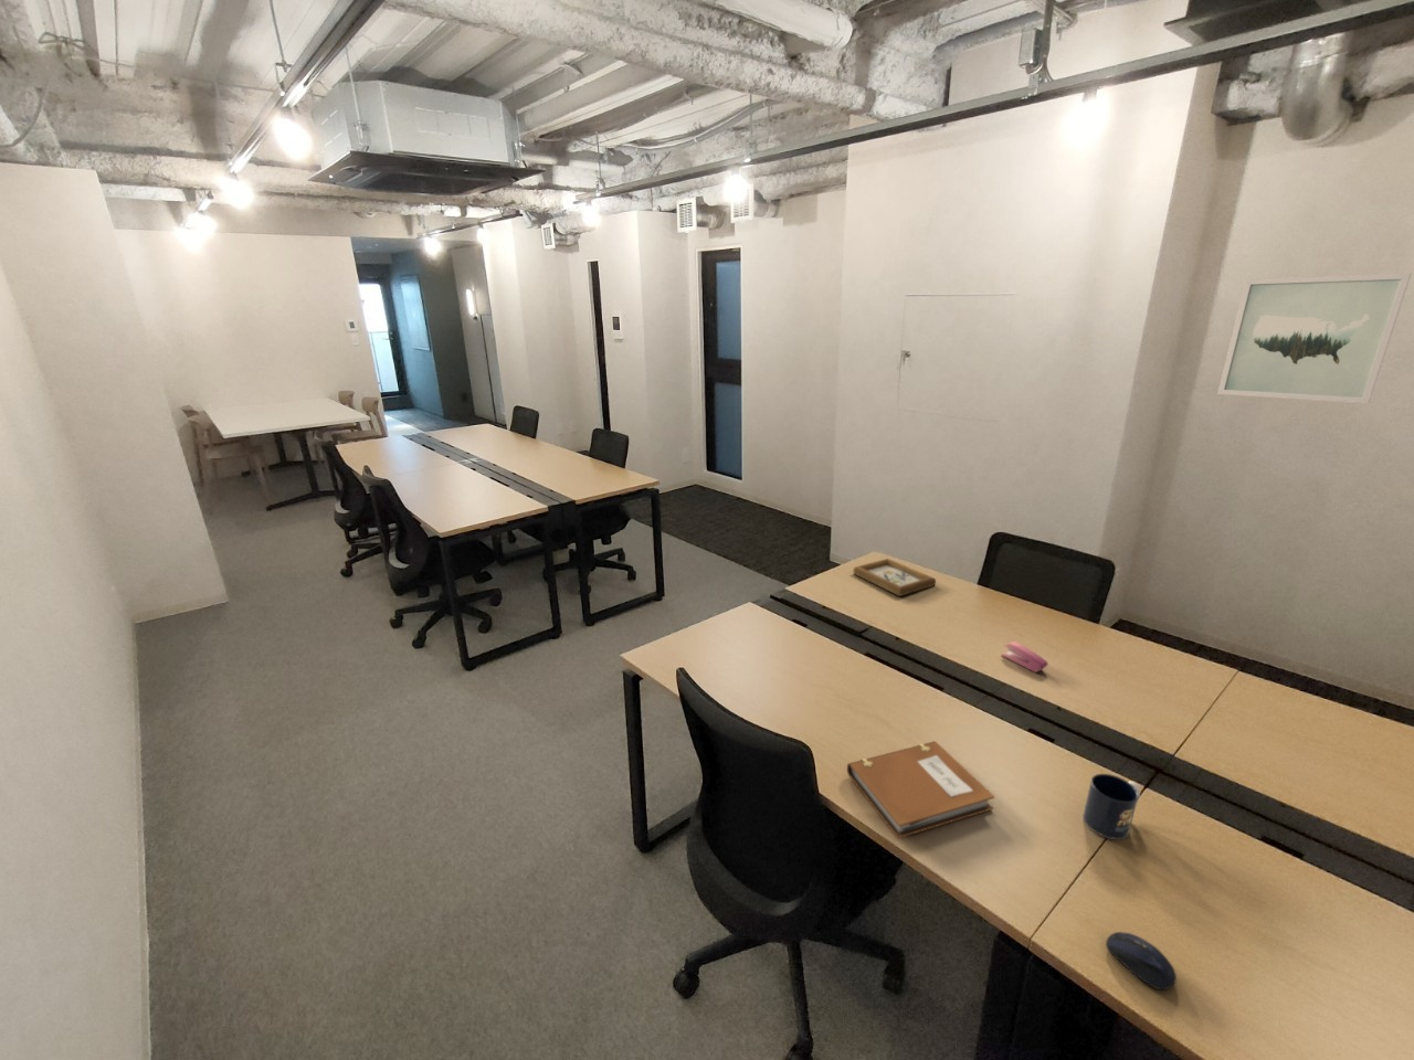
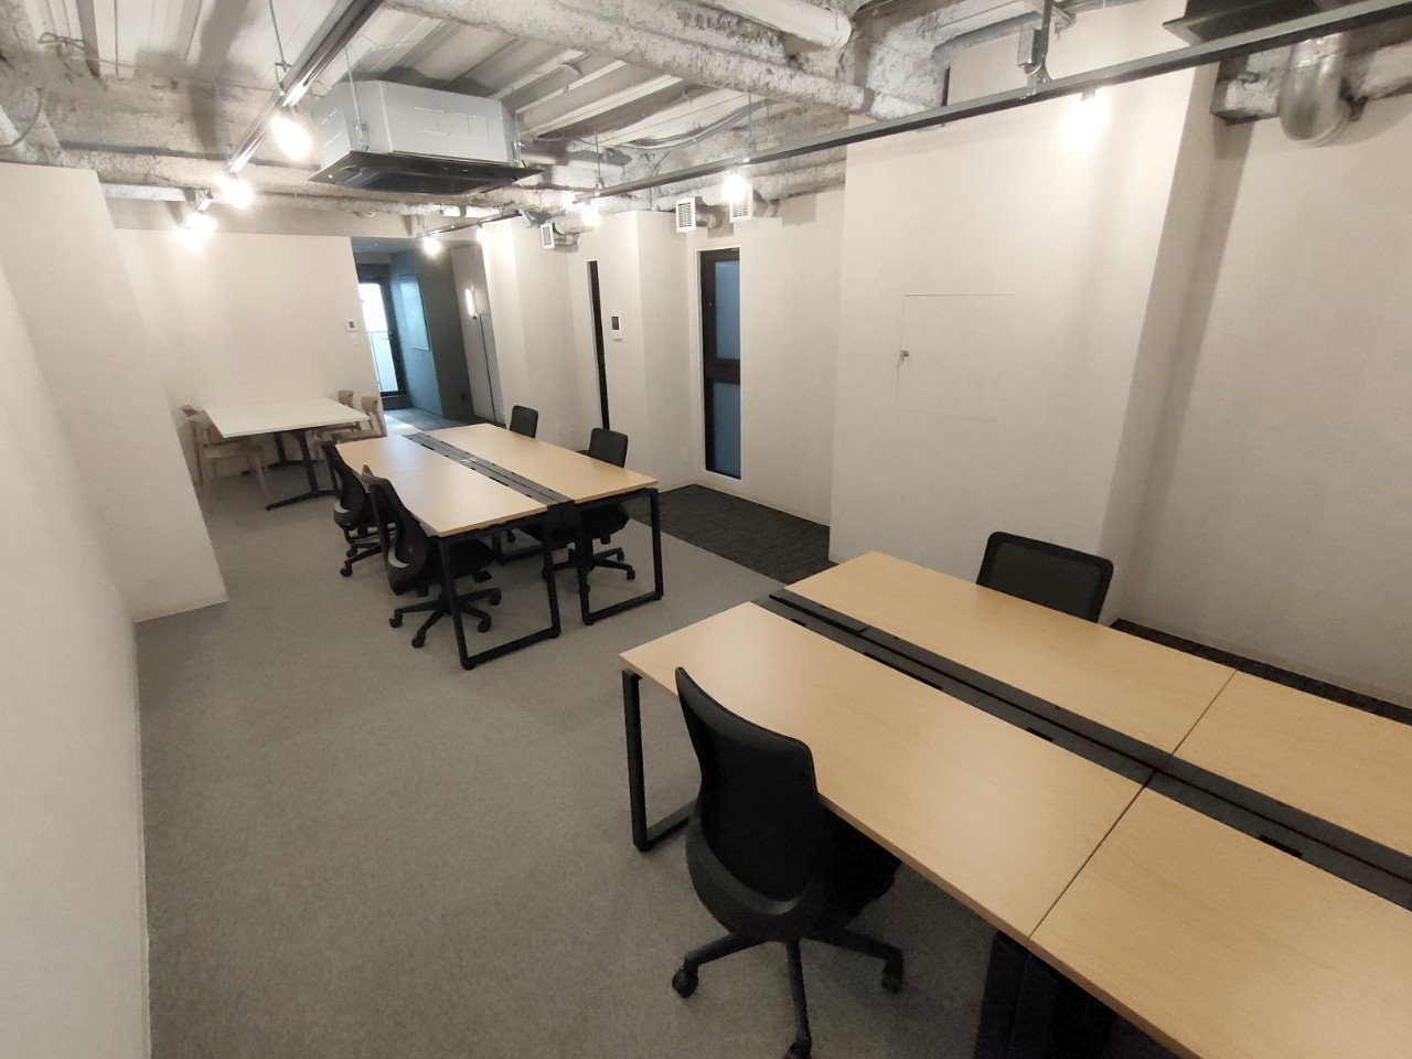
- mug (1116, 803)
- computer mouse (1142, 954)
- picture frame (893, 576)
- stapler (1024, 656)
- notebook (920, 783)
- wall art (1305, 338)
